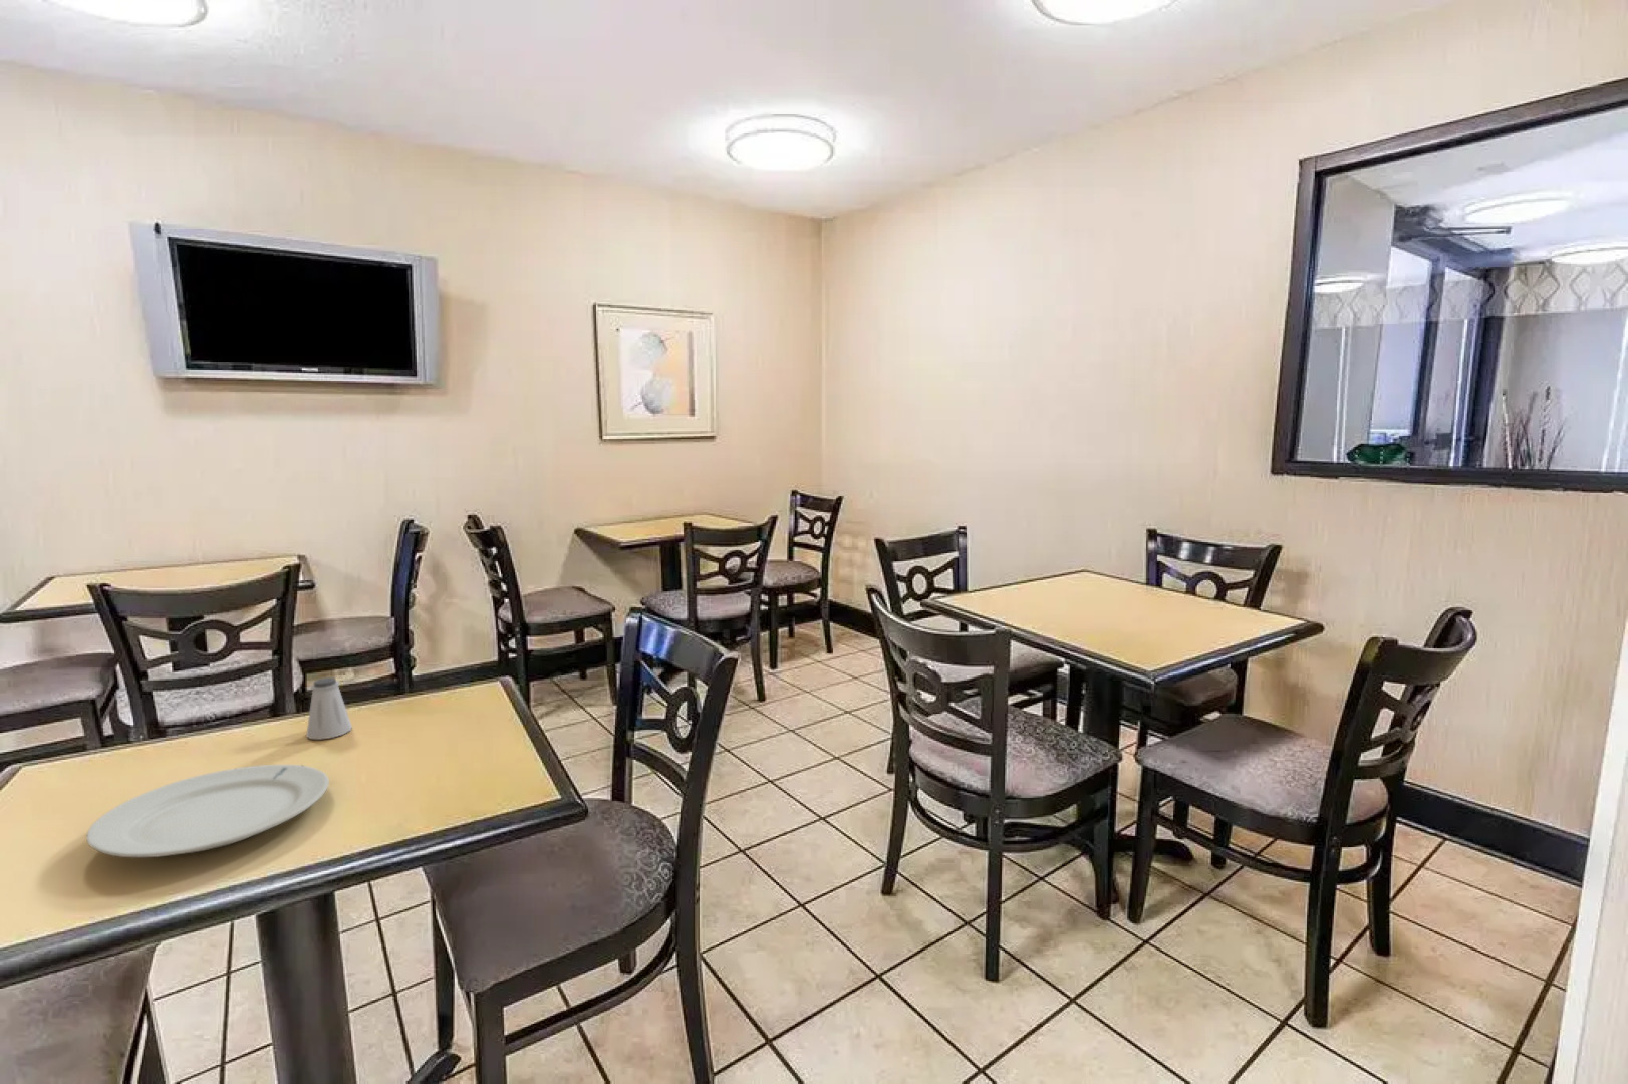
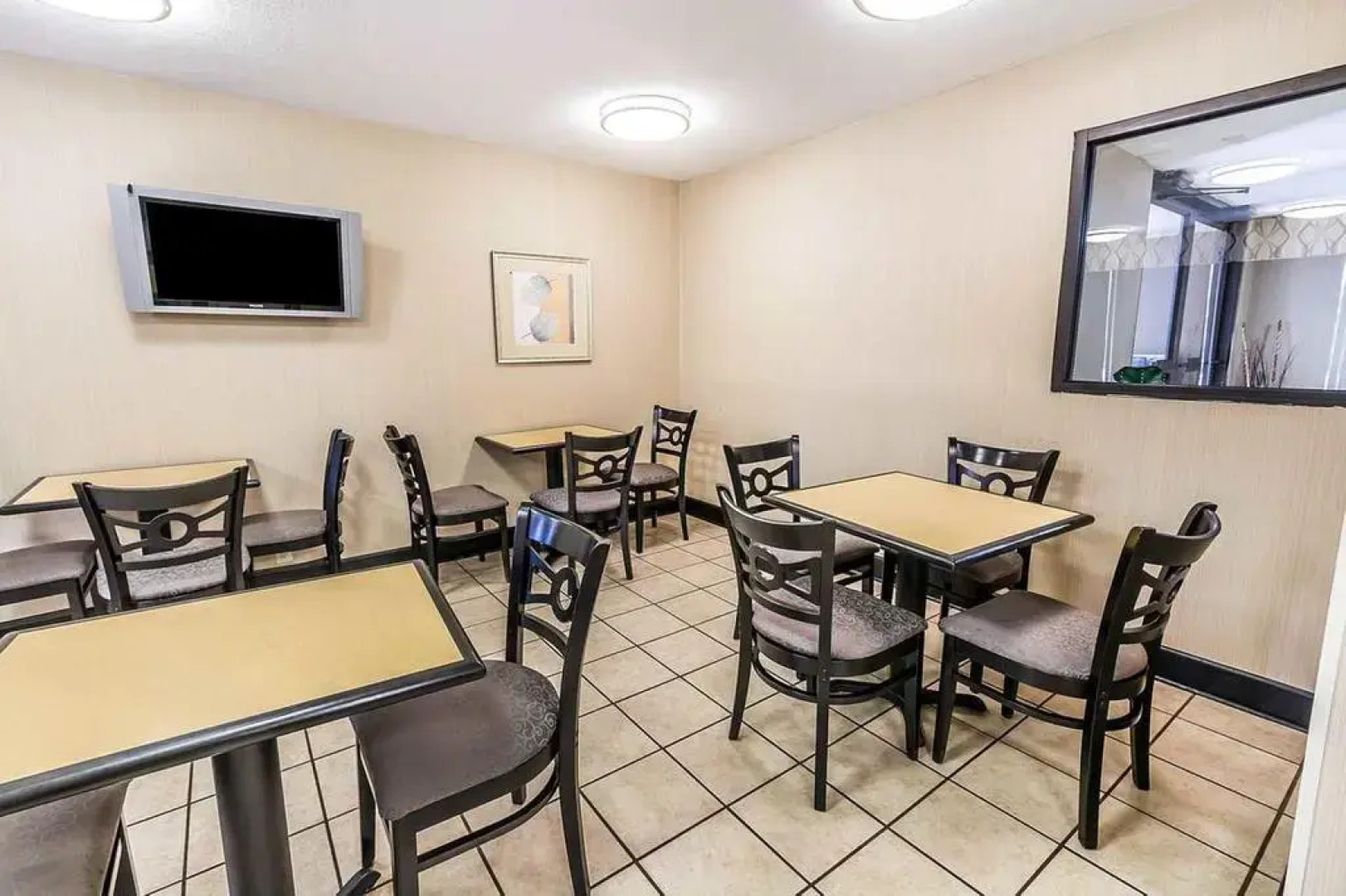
- saltshaker (328, 705)
- chinaware (218, 811)
